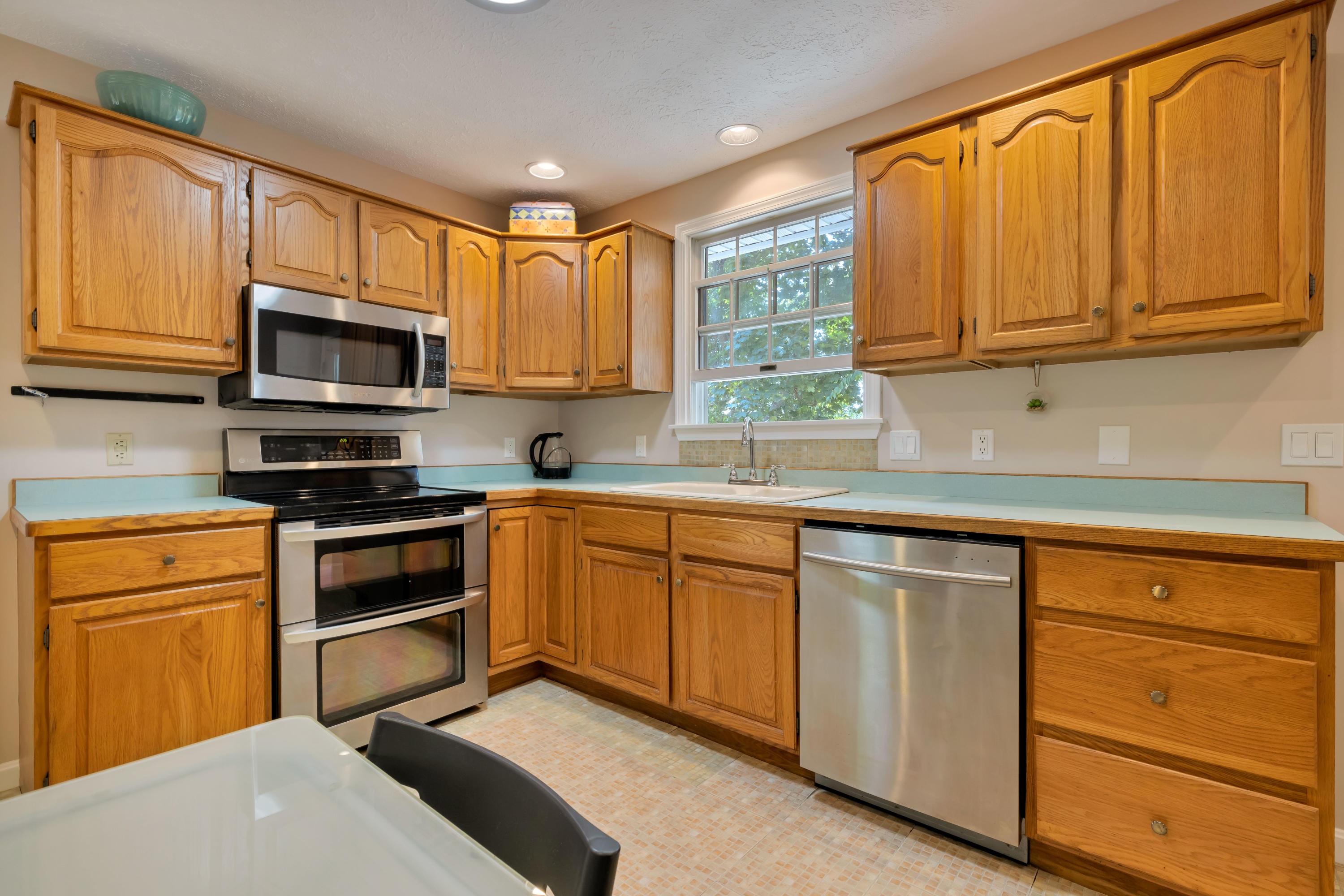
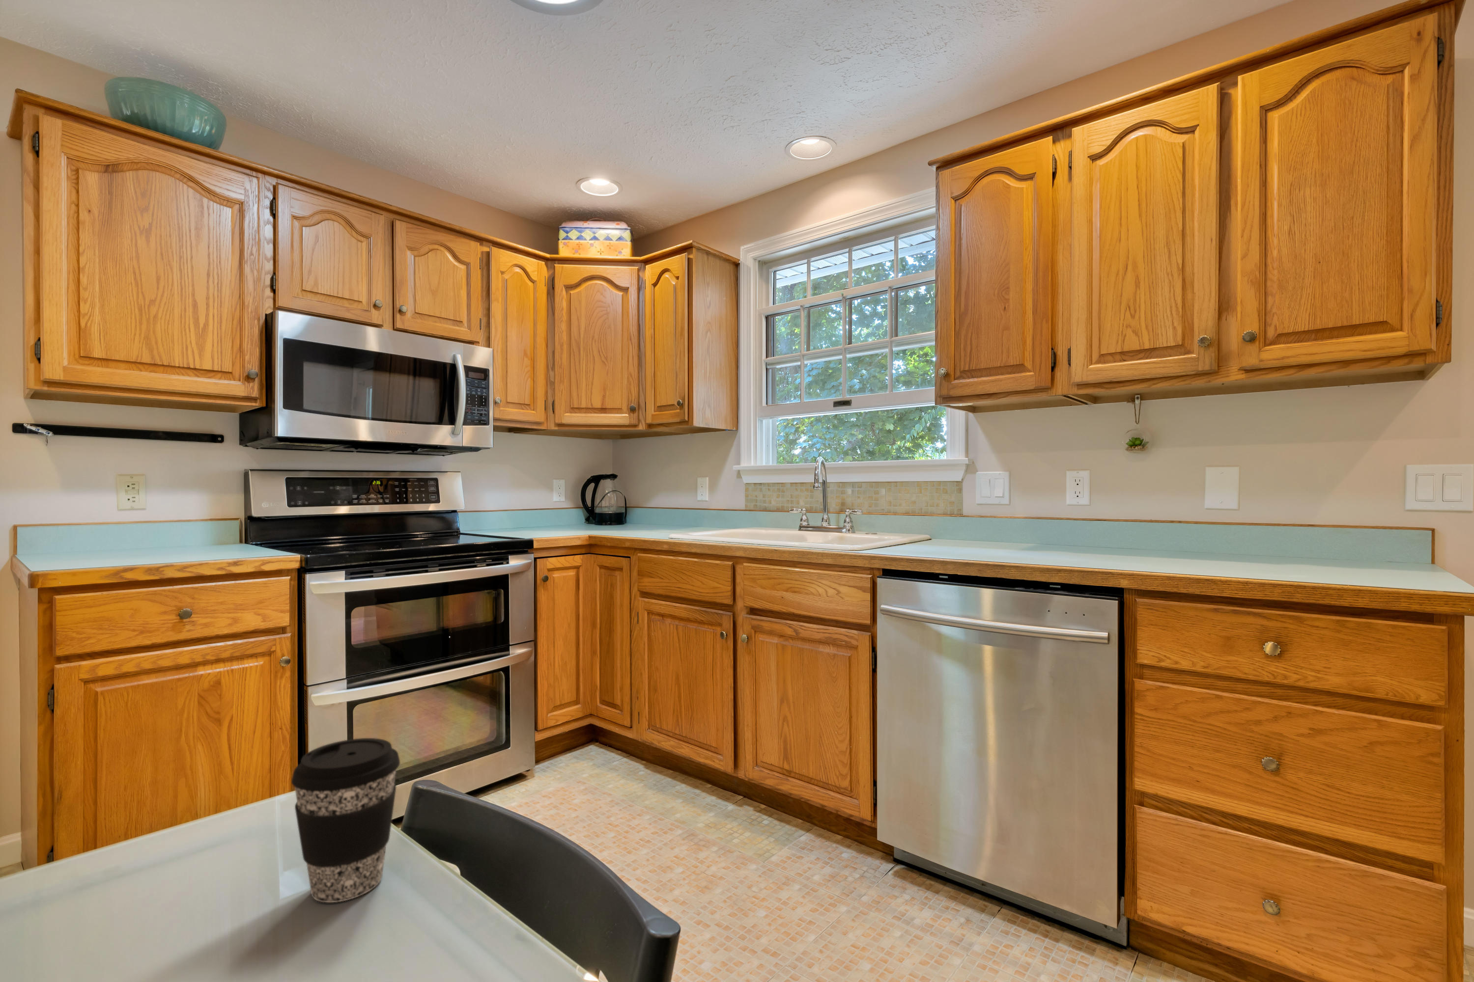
+ coffee cup (348, 818)
